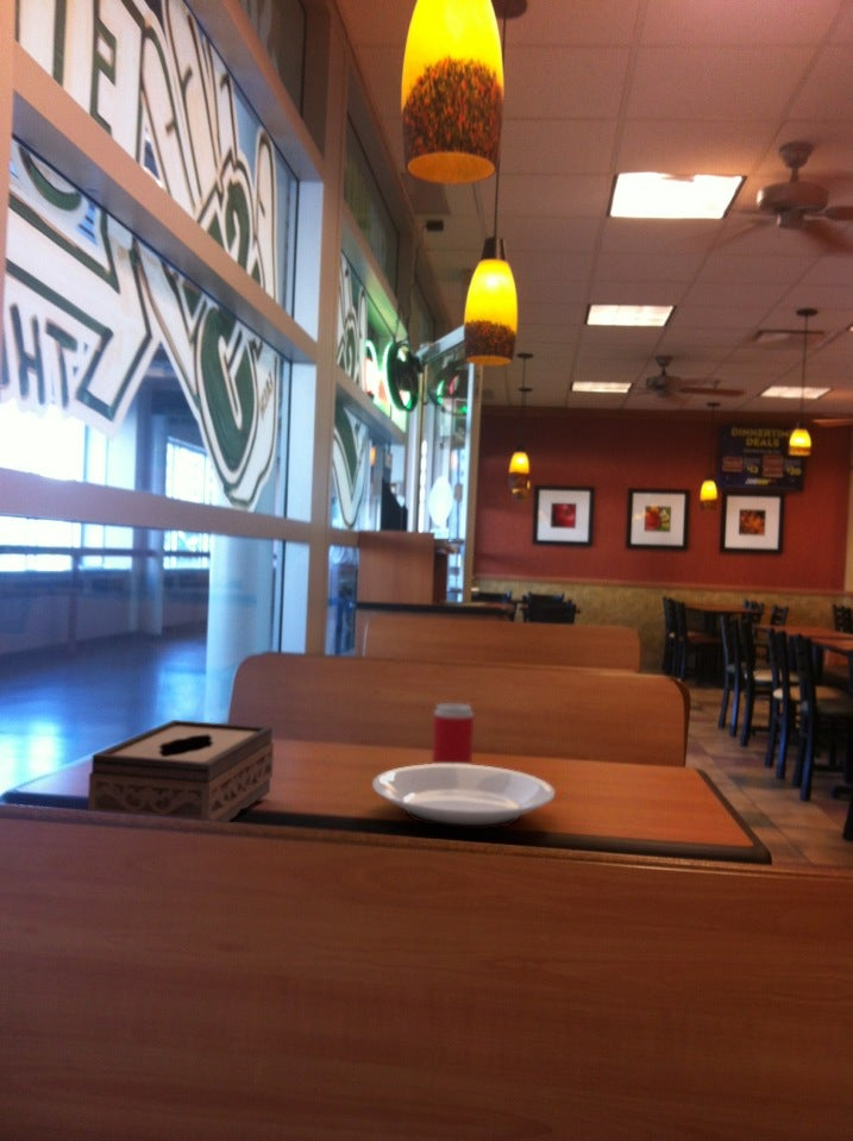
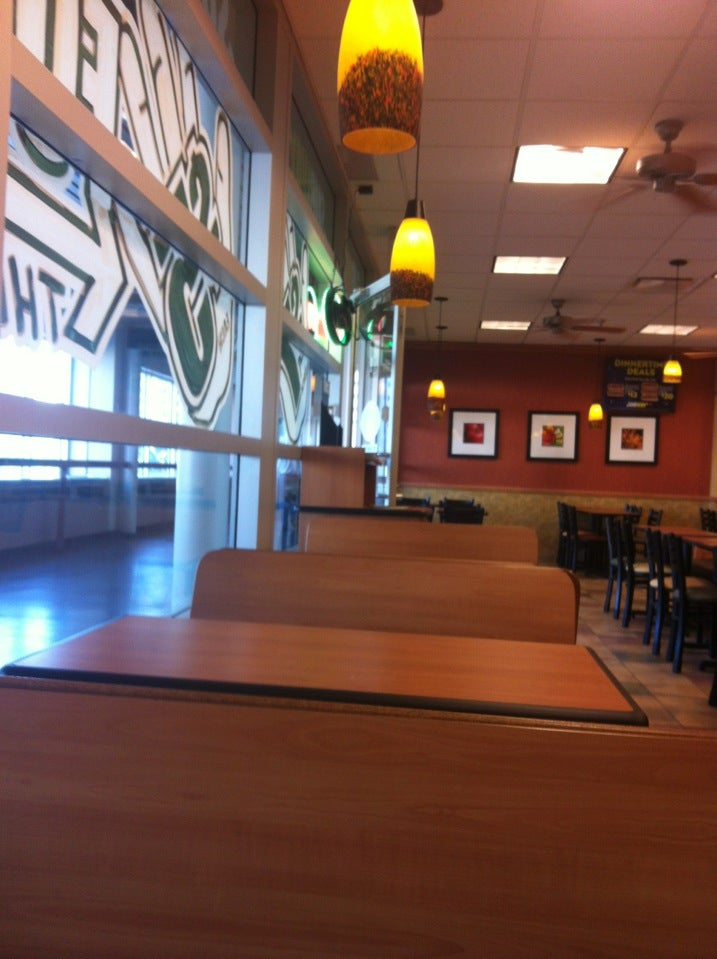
- tissue box (188, 775)
- beverage can (452, 738)
- plate (463, 798)
